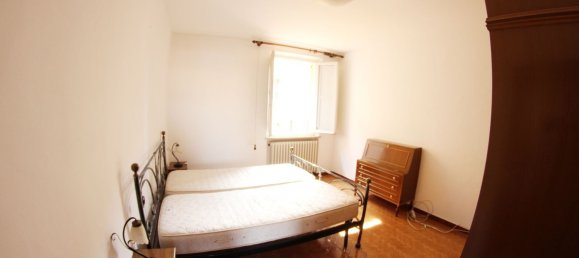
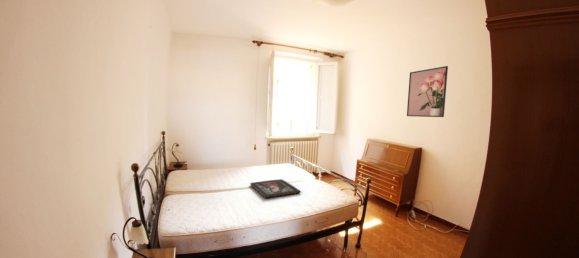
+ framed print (425, 93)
+ religious icon (274, 187)
